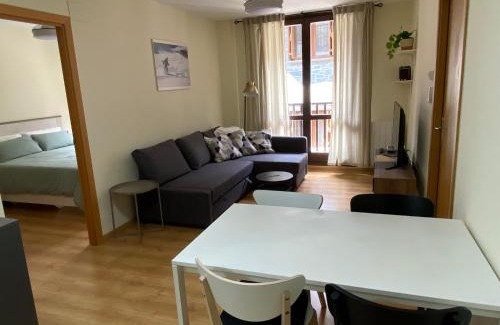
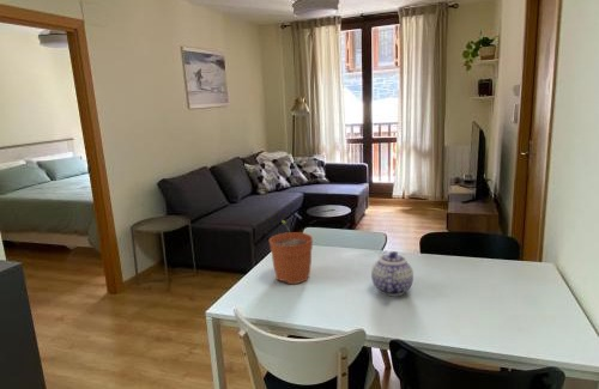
+ plant pot (291, 248)
+ teapot (392, 271)
